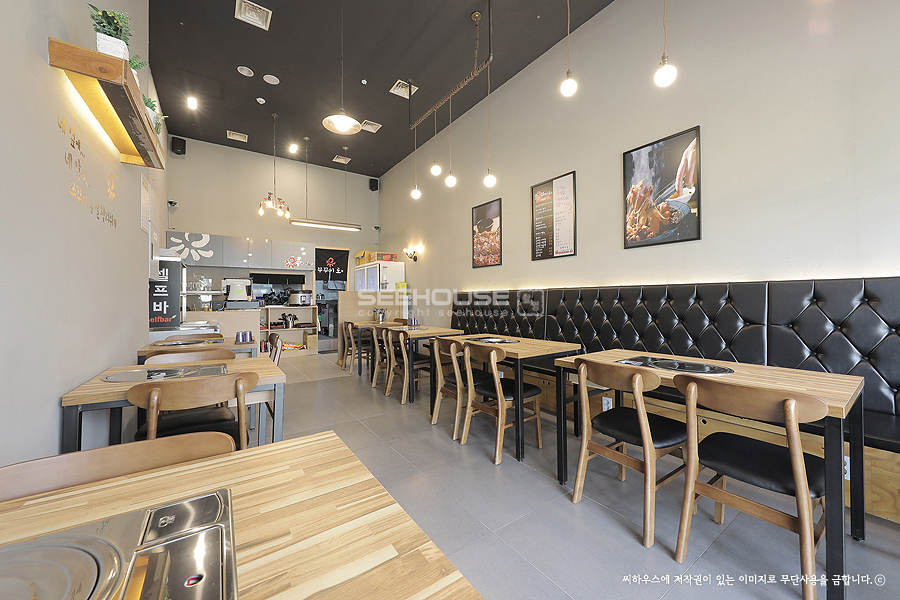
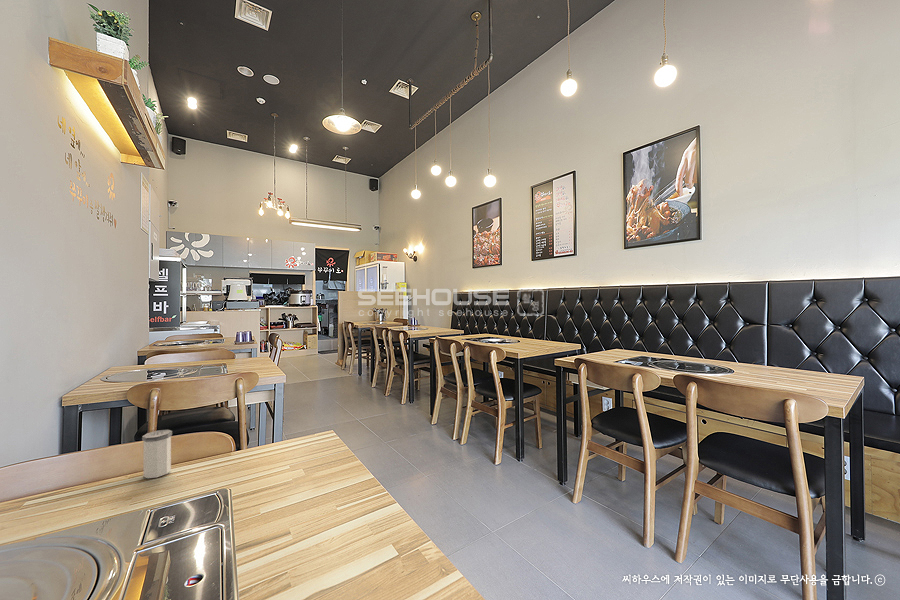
+ salt shaker (157, 453)
